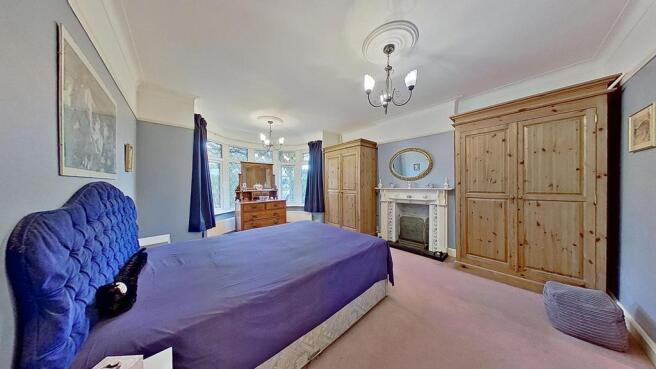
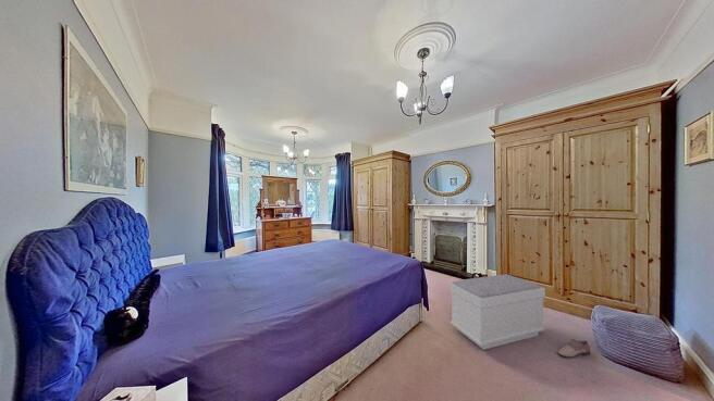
+ bench (495, 306)
+ shoe (573, 346)
